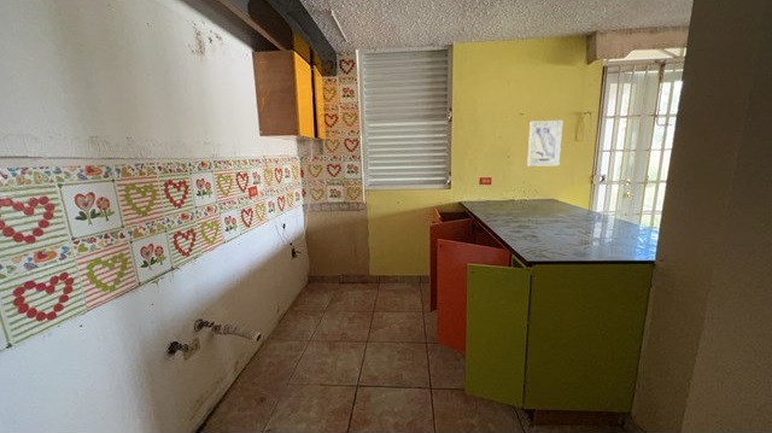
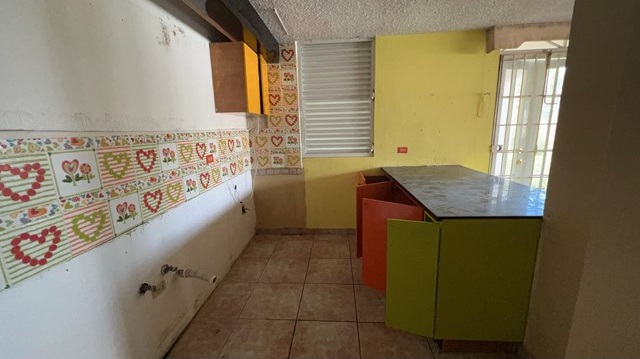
- wall art (544, 144)
